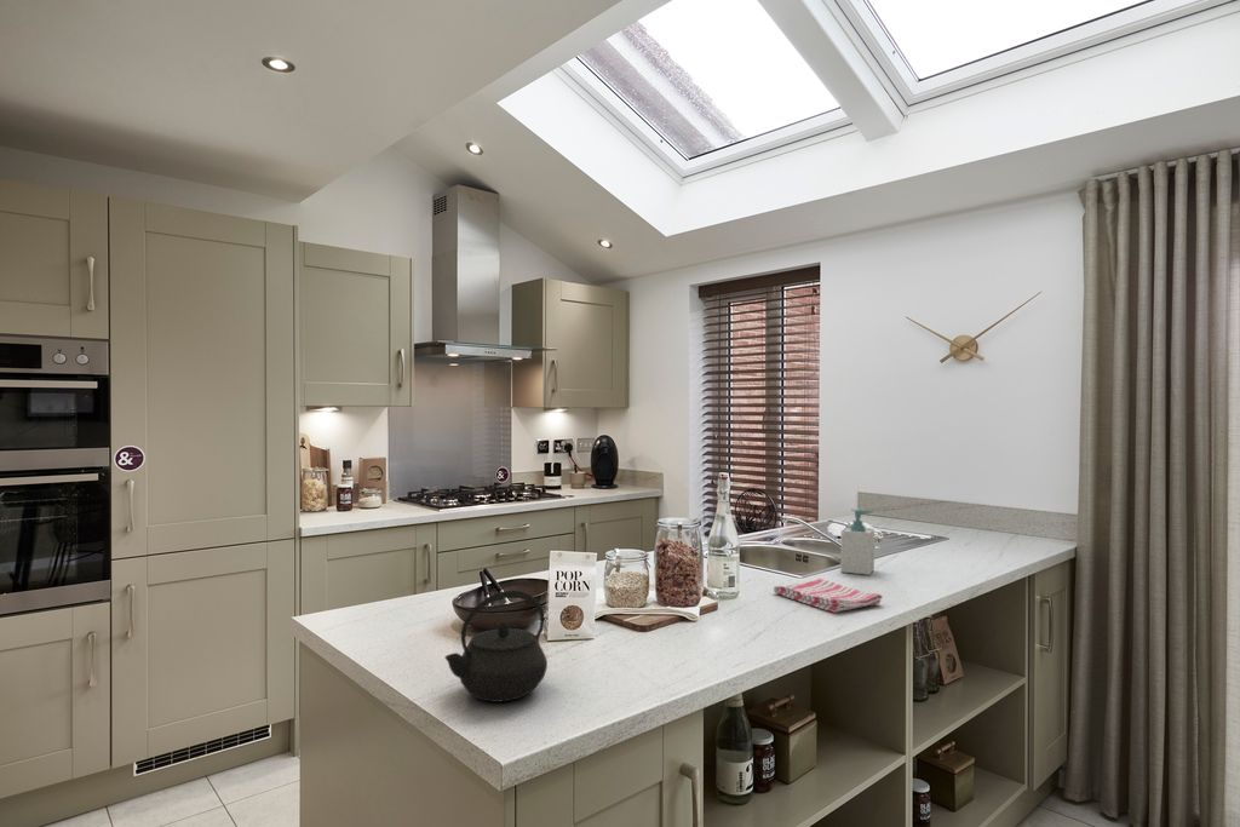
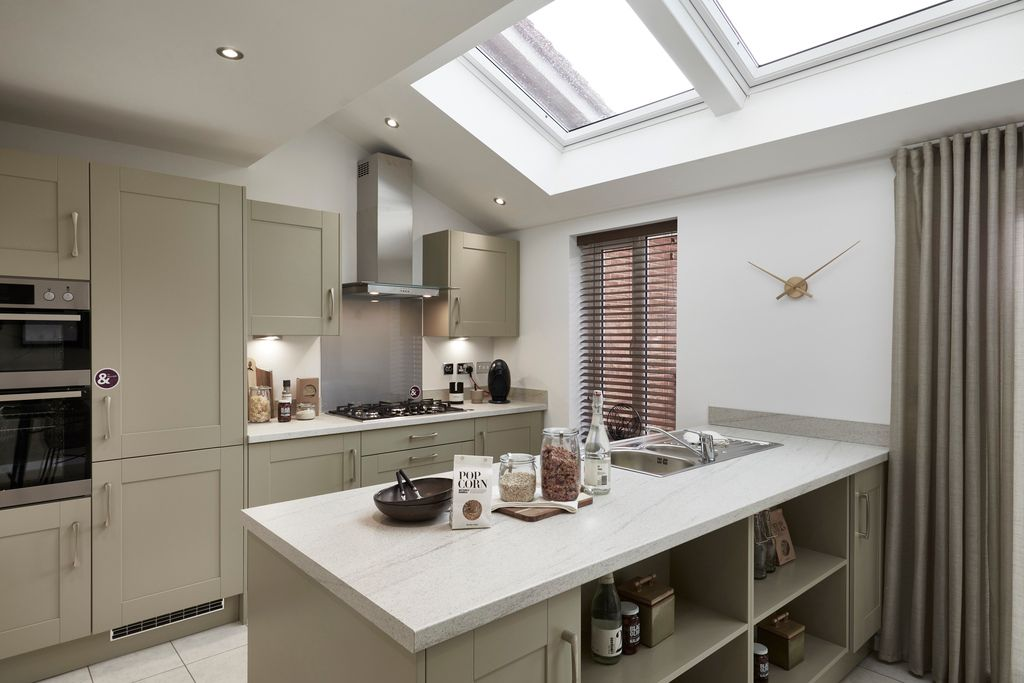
- kettle (496, 642)
- soap bottle (857, 540)
- dish towel (826, 592)
